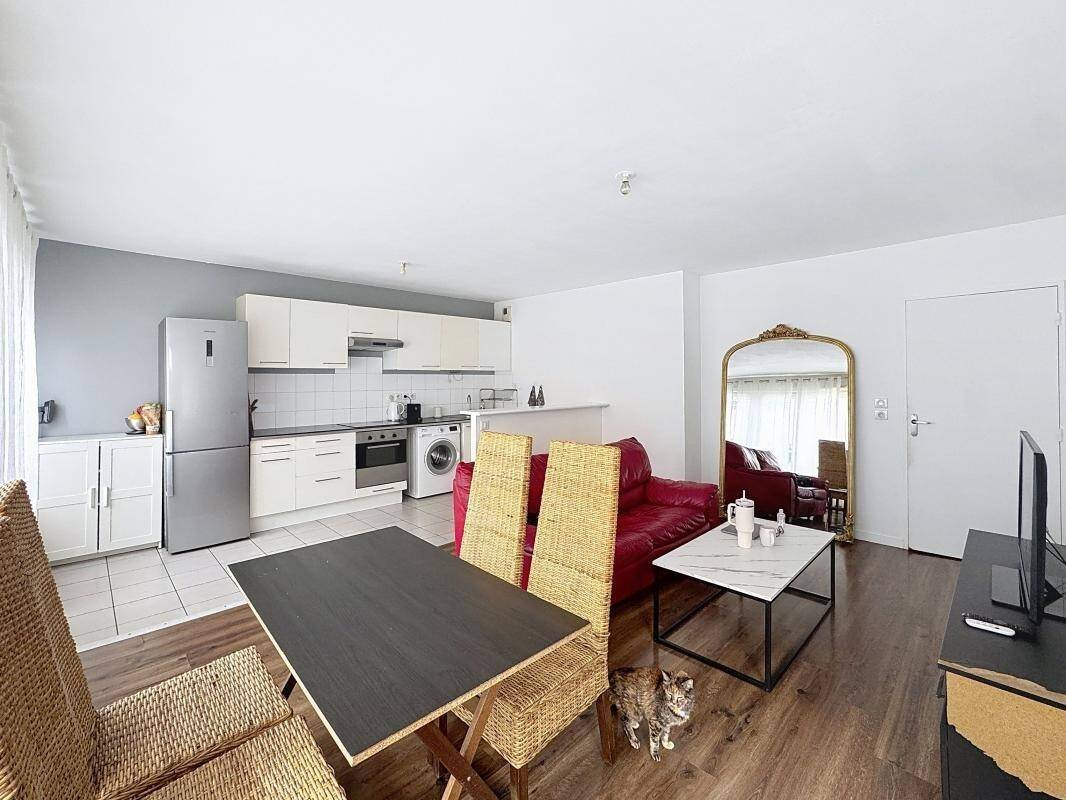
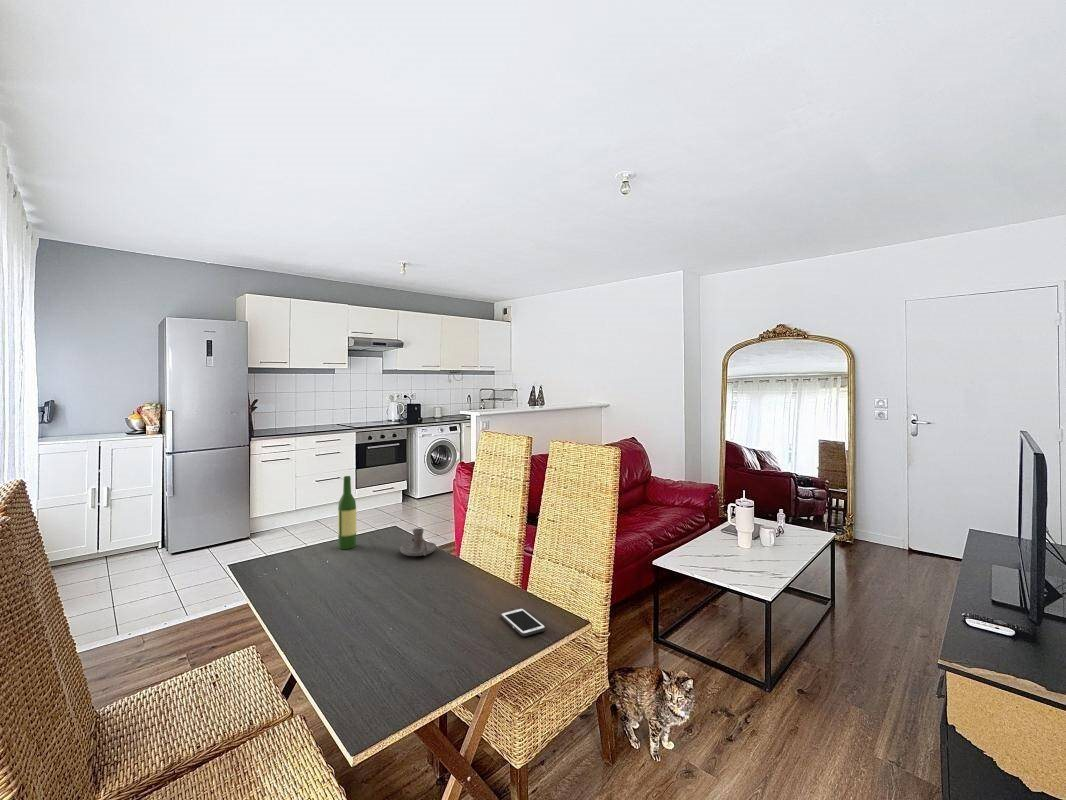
+ wine bottle (347, 511)
+ candle holder (419, 542)
+ cell phone (522, 621)
